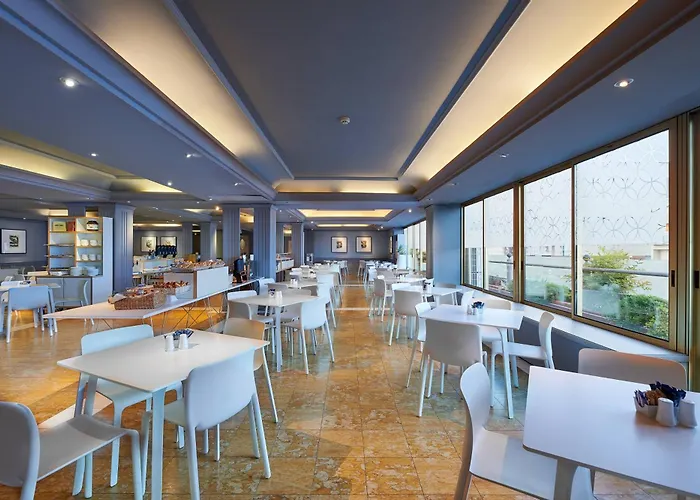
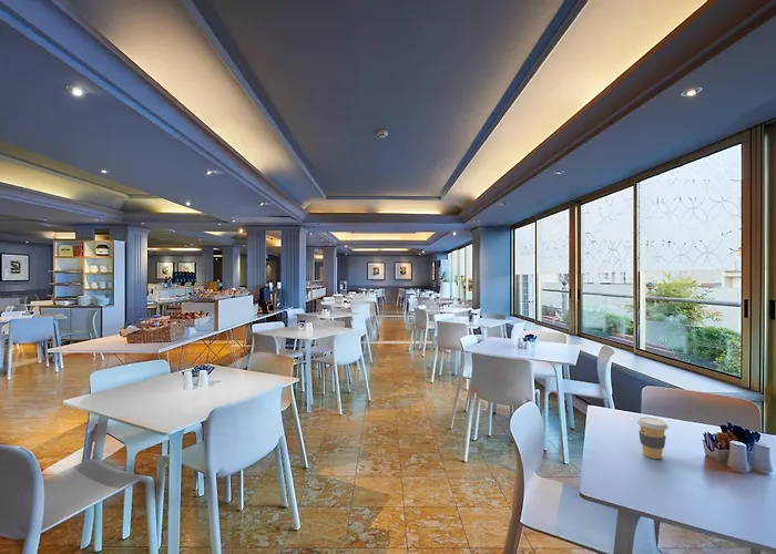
+ coffee cup (652, 438)
